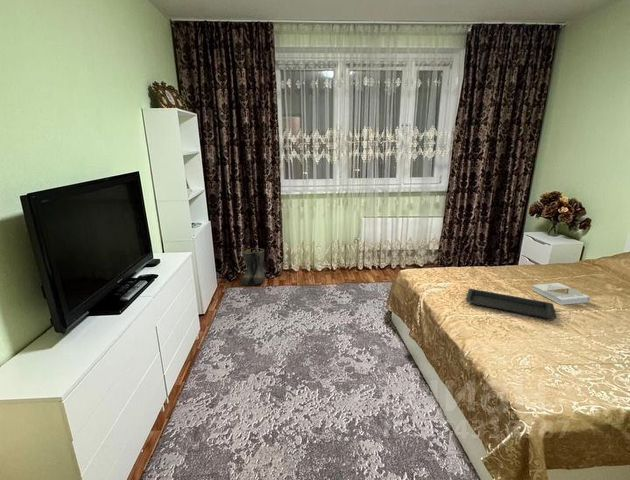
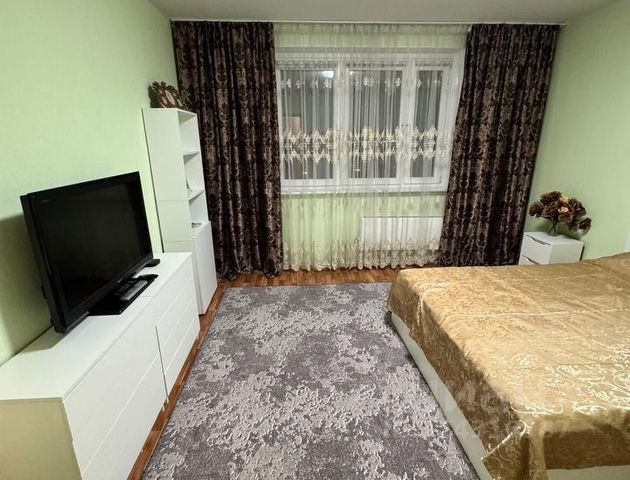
- boots (253, 266)
- book (559, 293)
- serving tray (508, 304)
